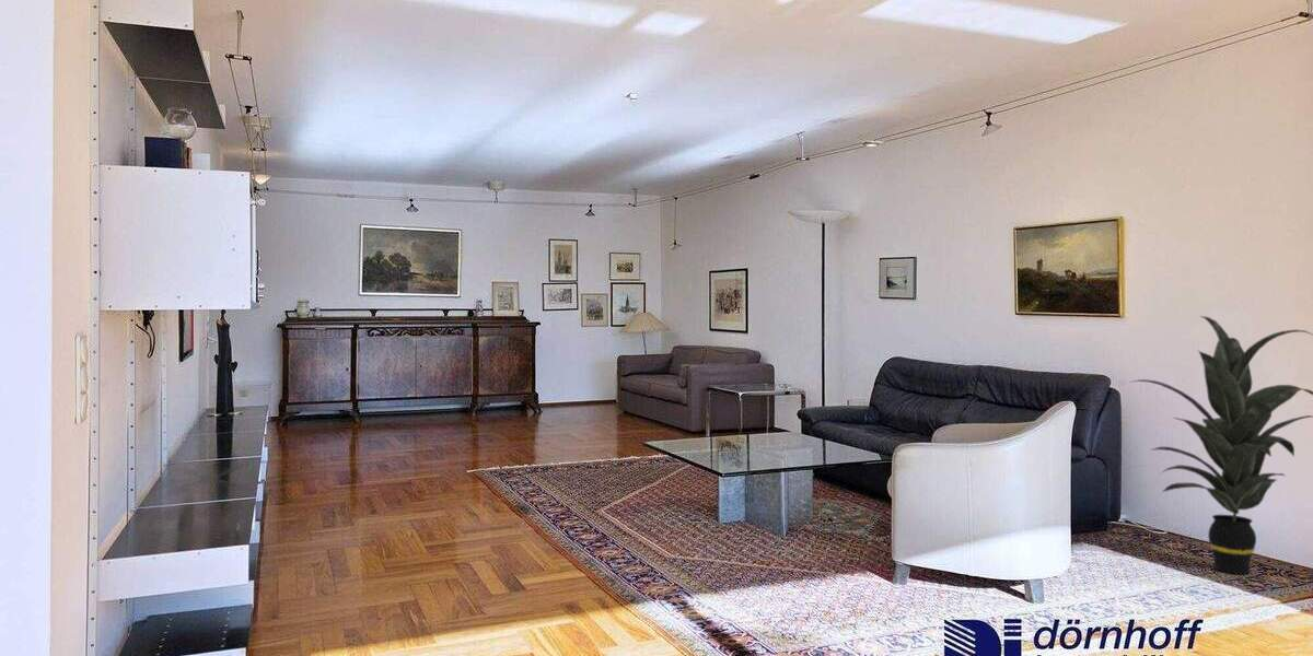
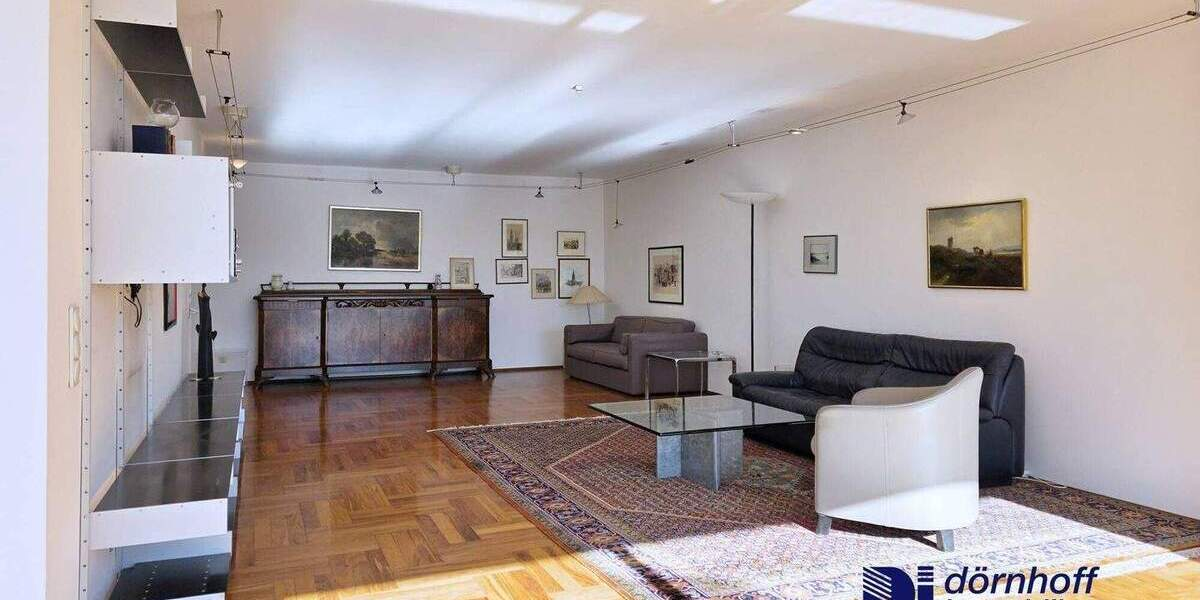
- indoor plant (1228, 441)
